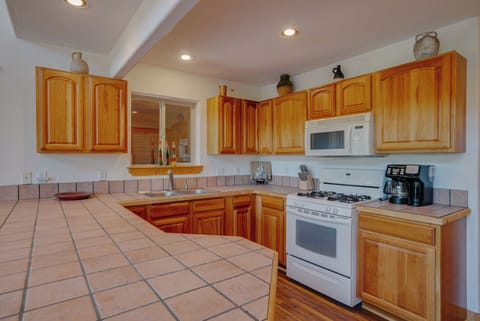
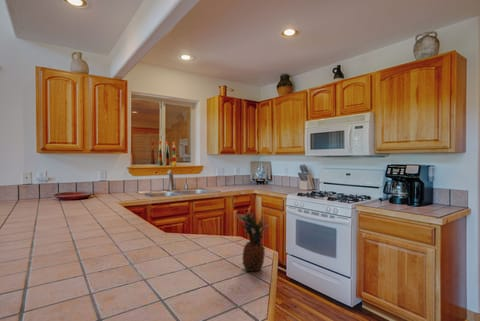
+ fruit (251, 238)
